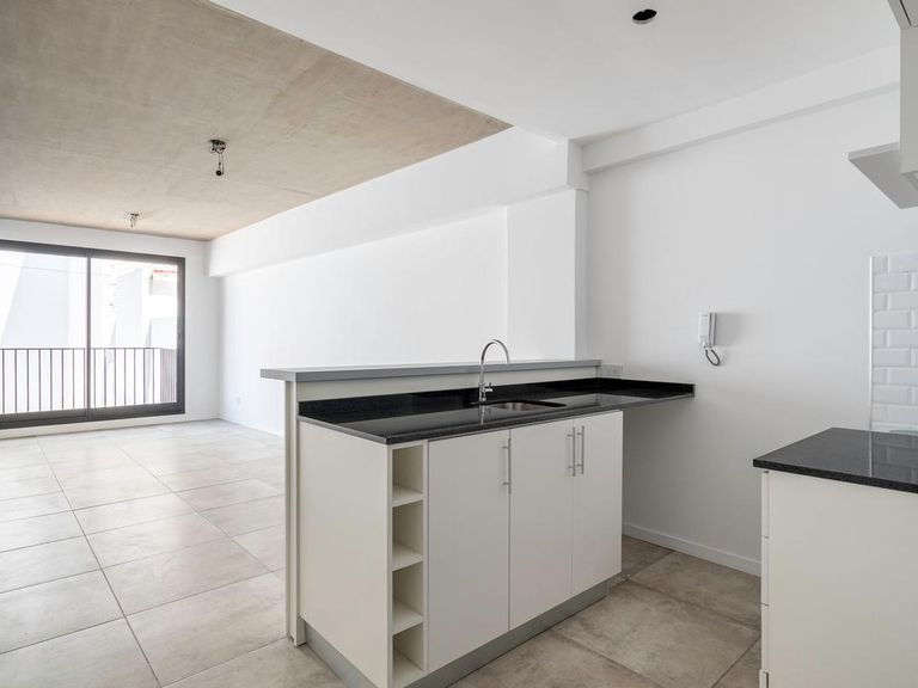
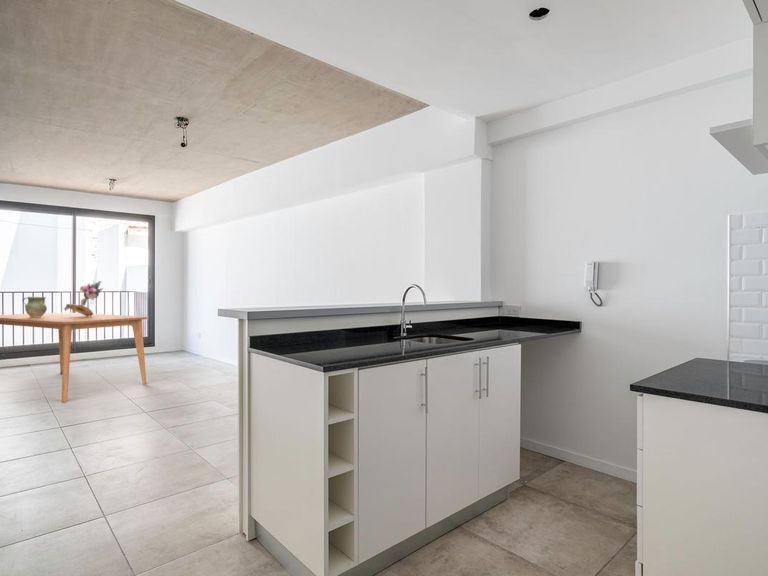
+ ceramic jug (34, 306)
+ dining table (63, 350)
+ bouquet (84, 298)
